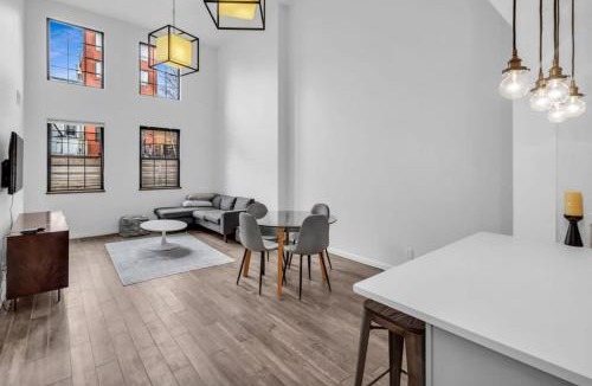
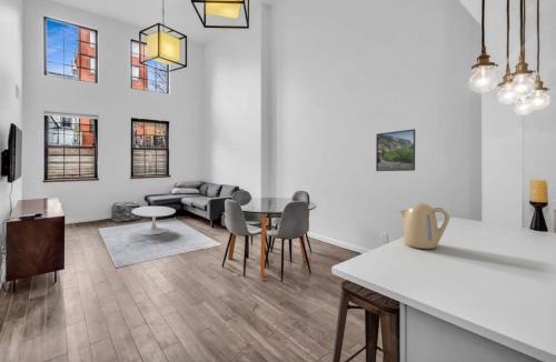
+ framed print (394, 151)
+ kettle (423, 224)
